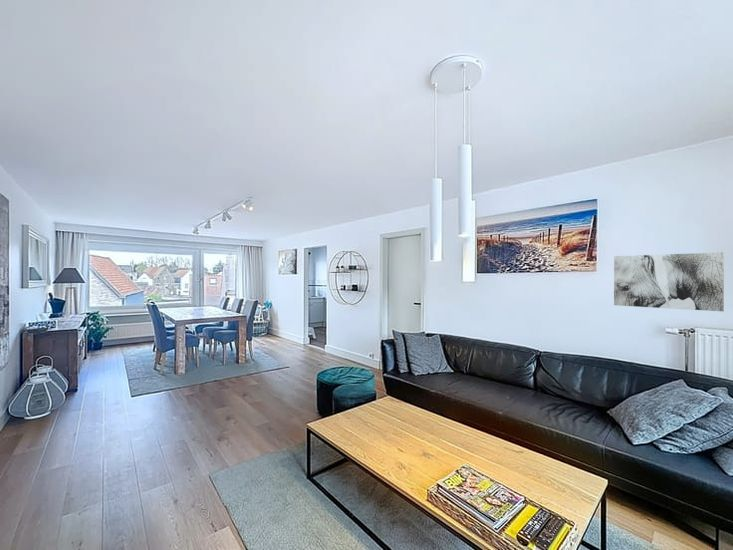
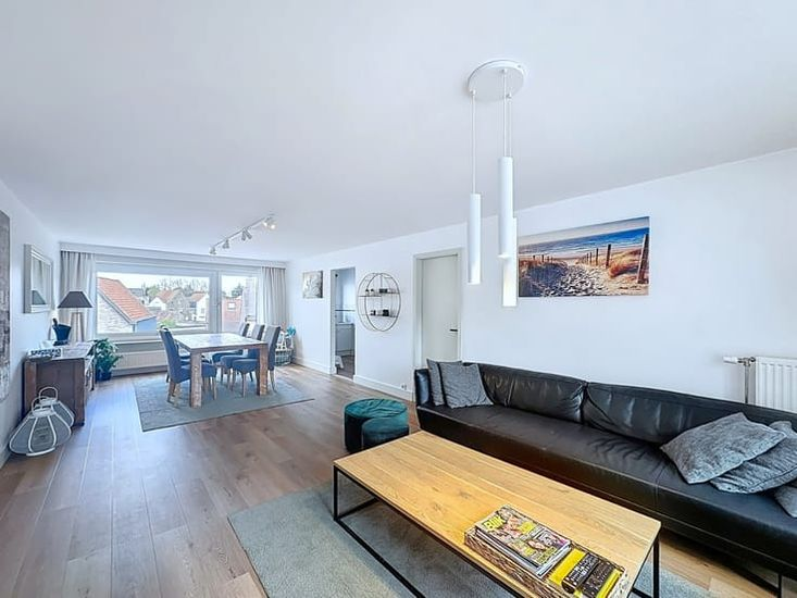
- wall art (664, 281)
